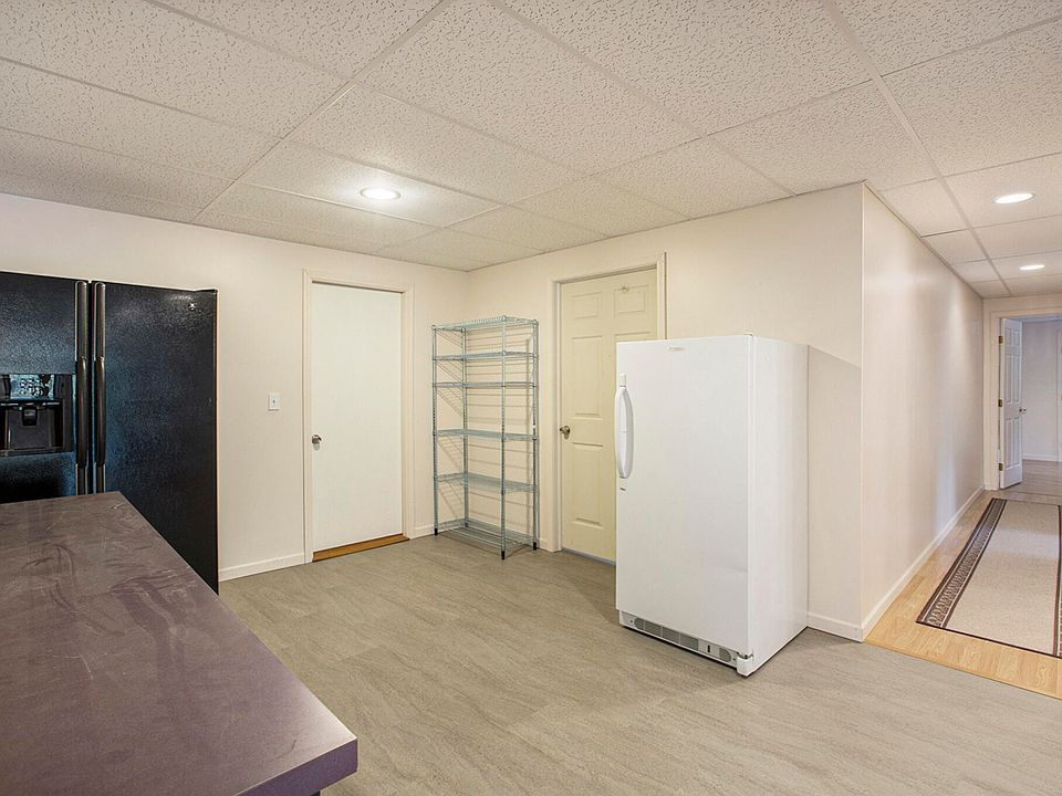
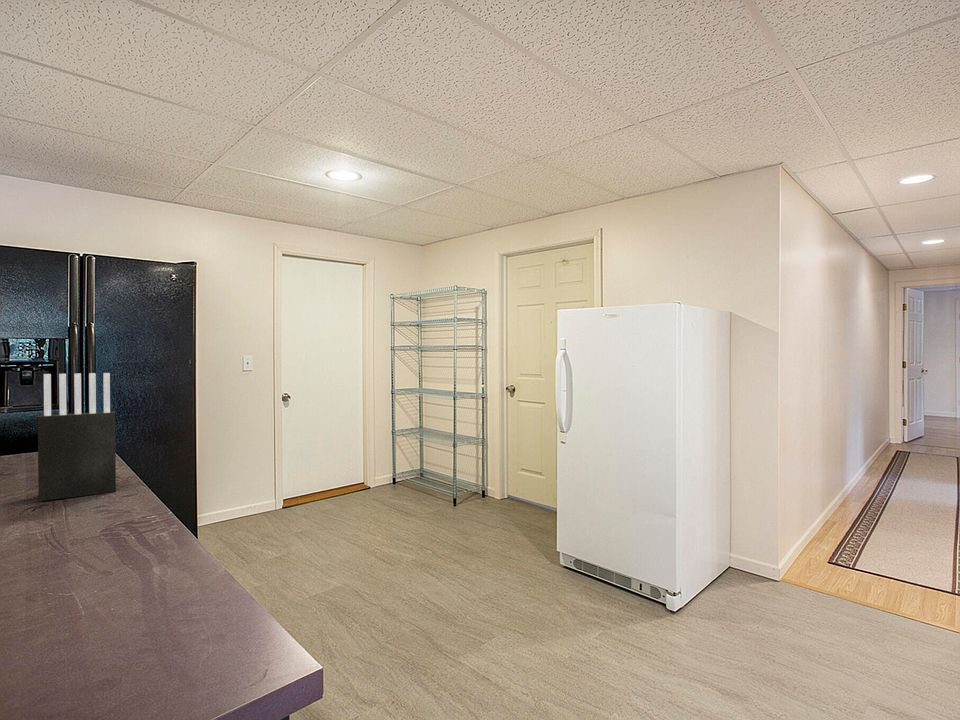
+ knife block (78, 432)
